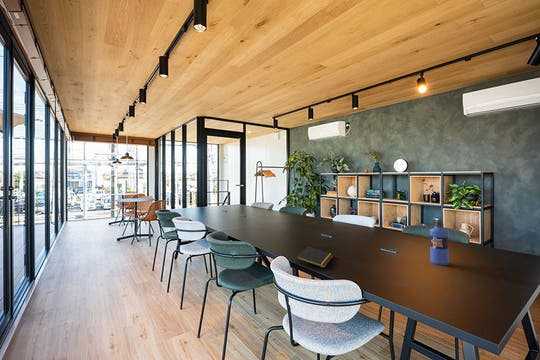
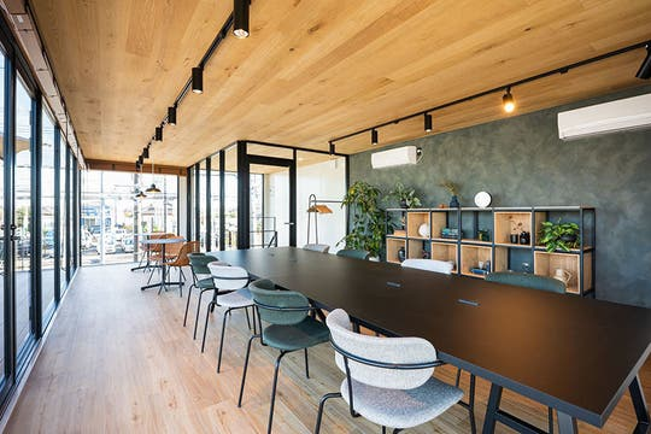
- notepad (315, 256)
- water bottle (439, 241)
